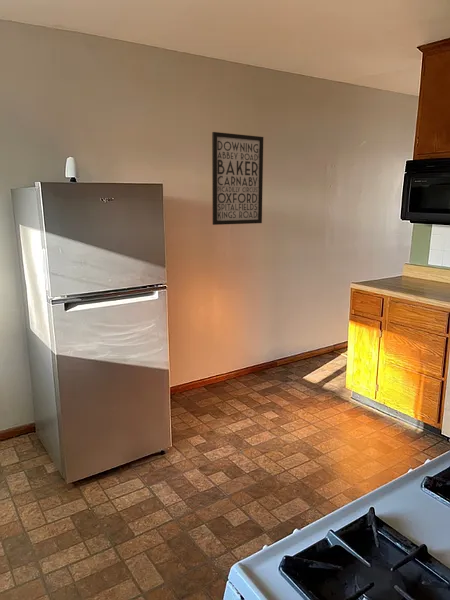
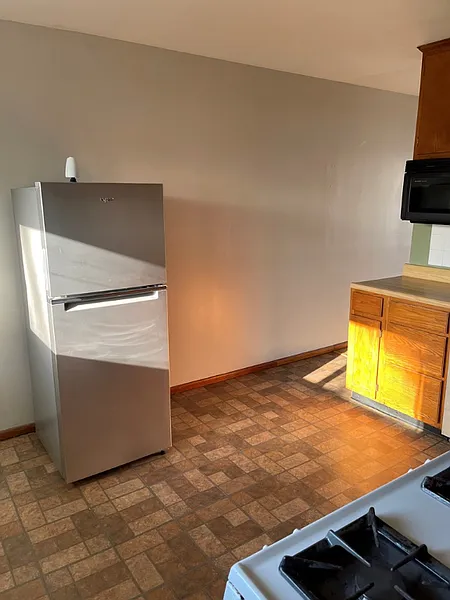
- wall art (238, 180)
